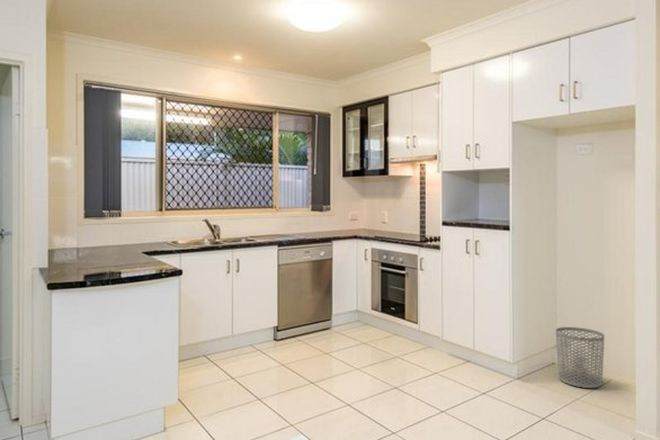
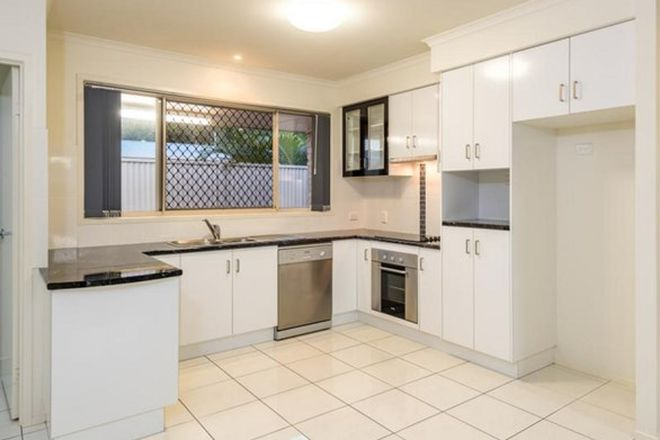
- waste bin (579, 357)
